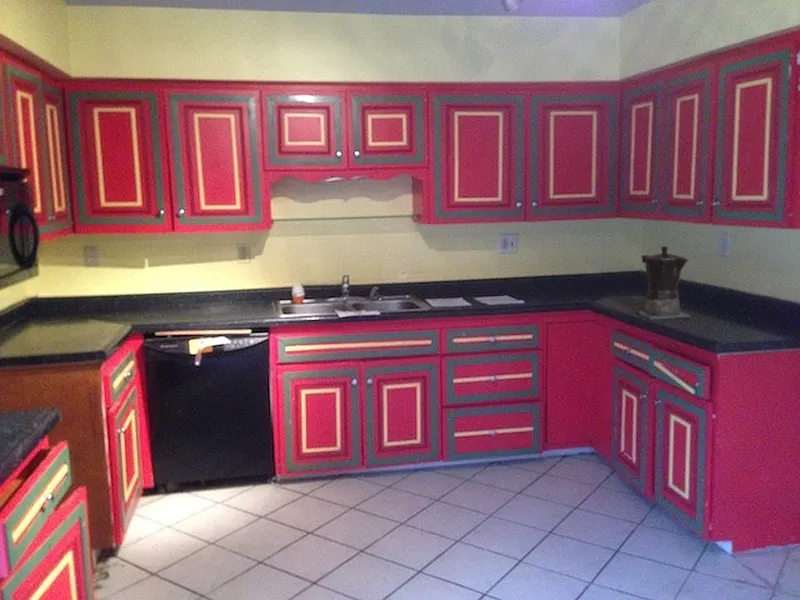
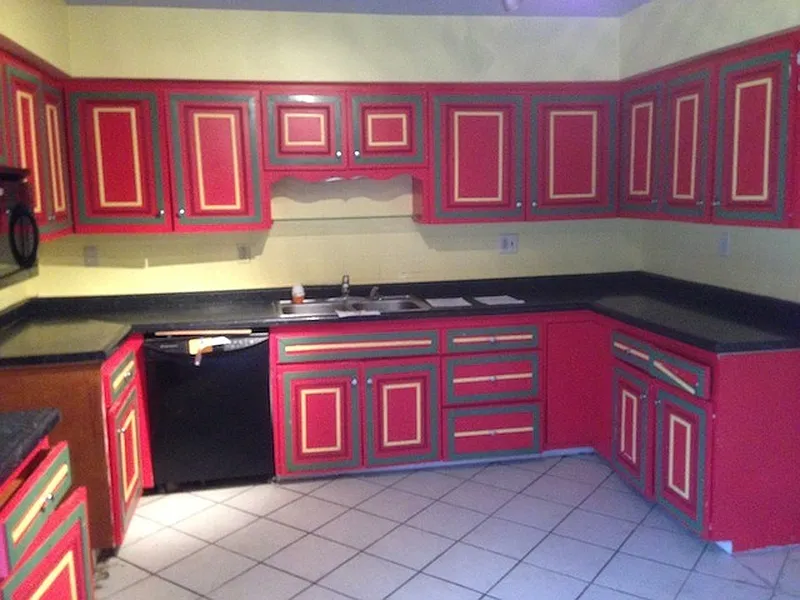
- coffee maker (662, 280)
